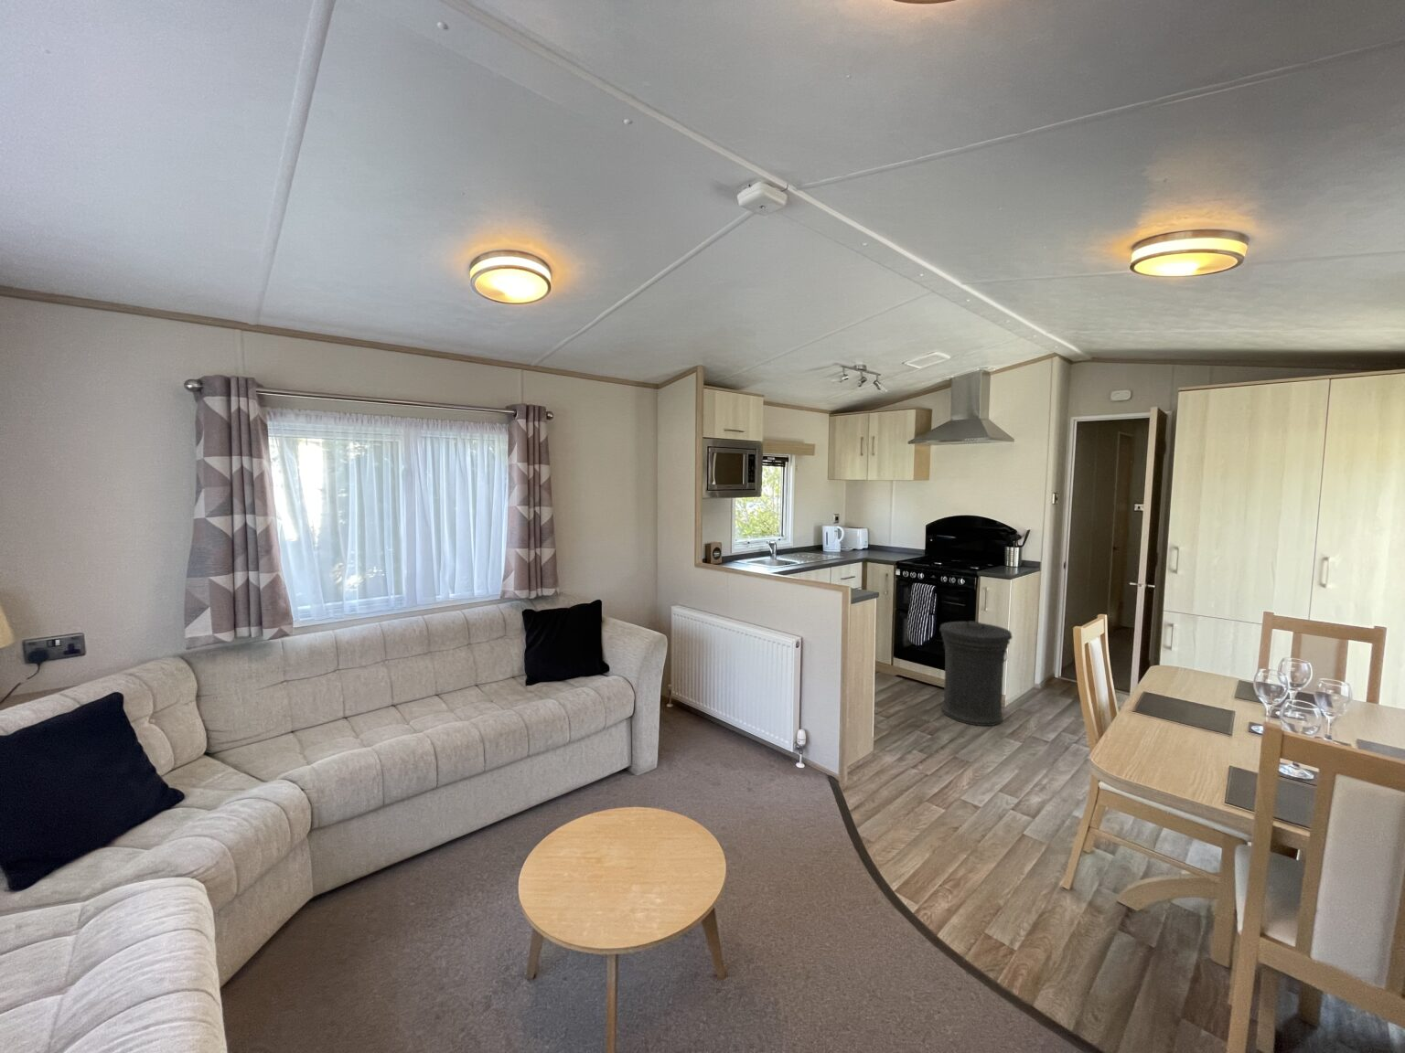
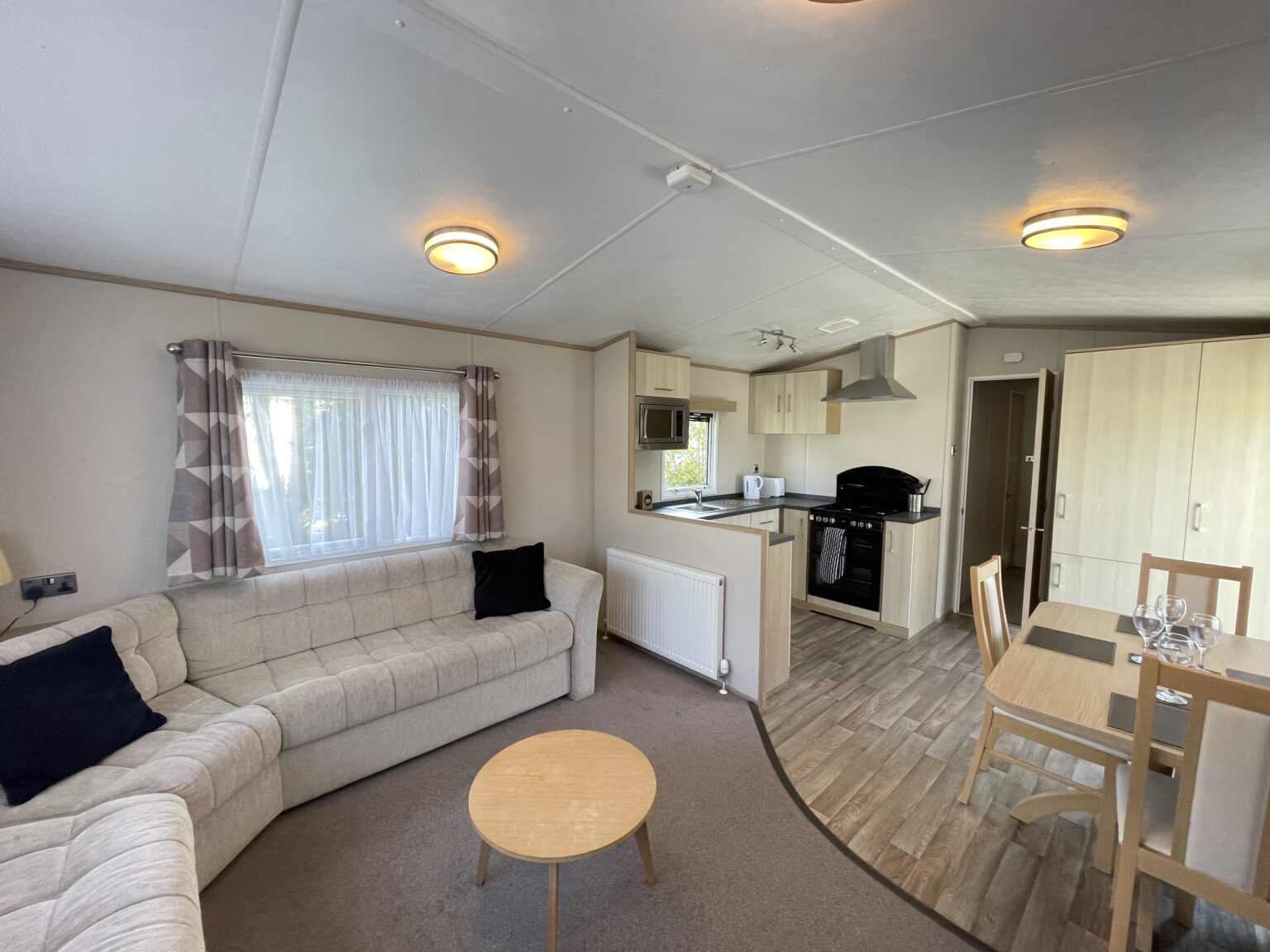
- trash can (974, 668)
